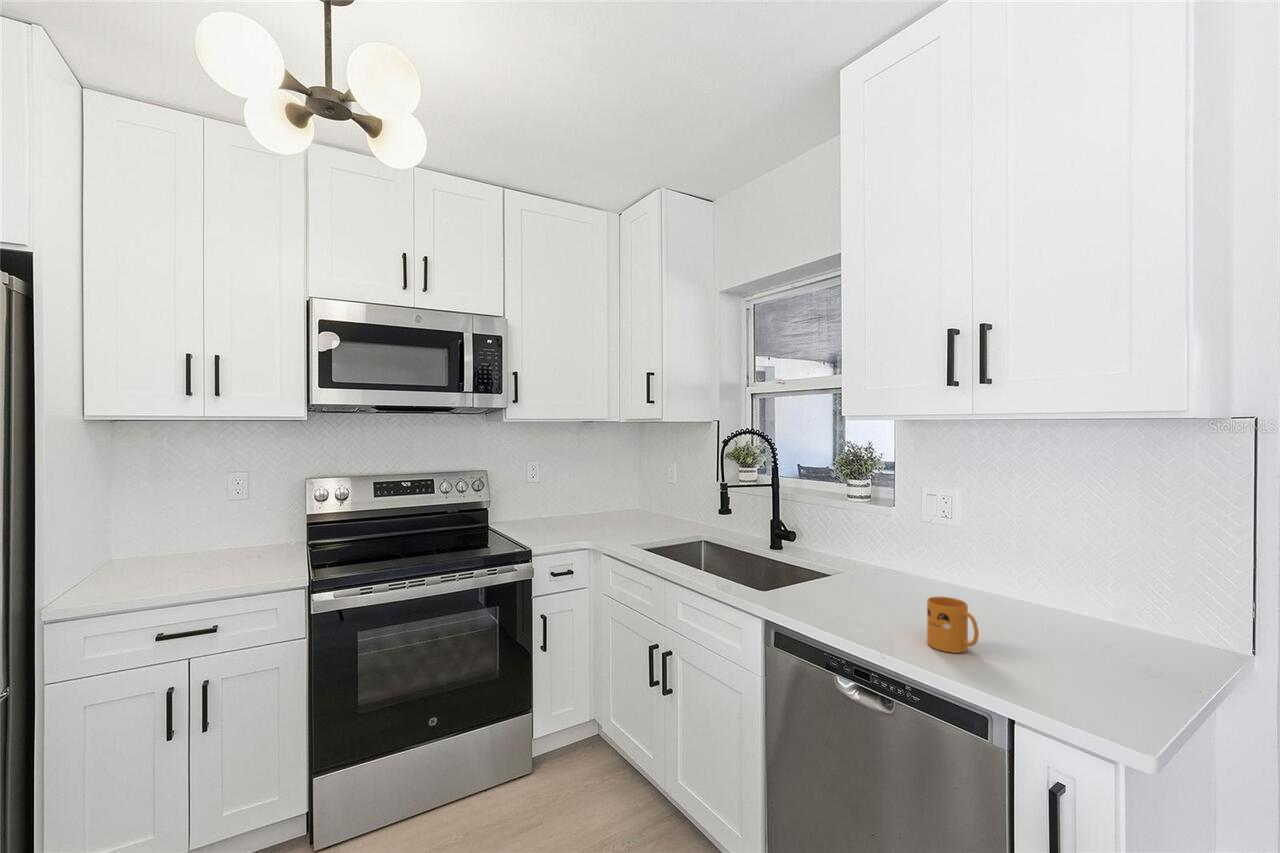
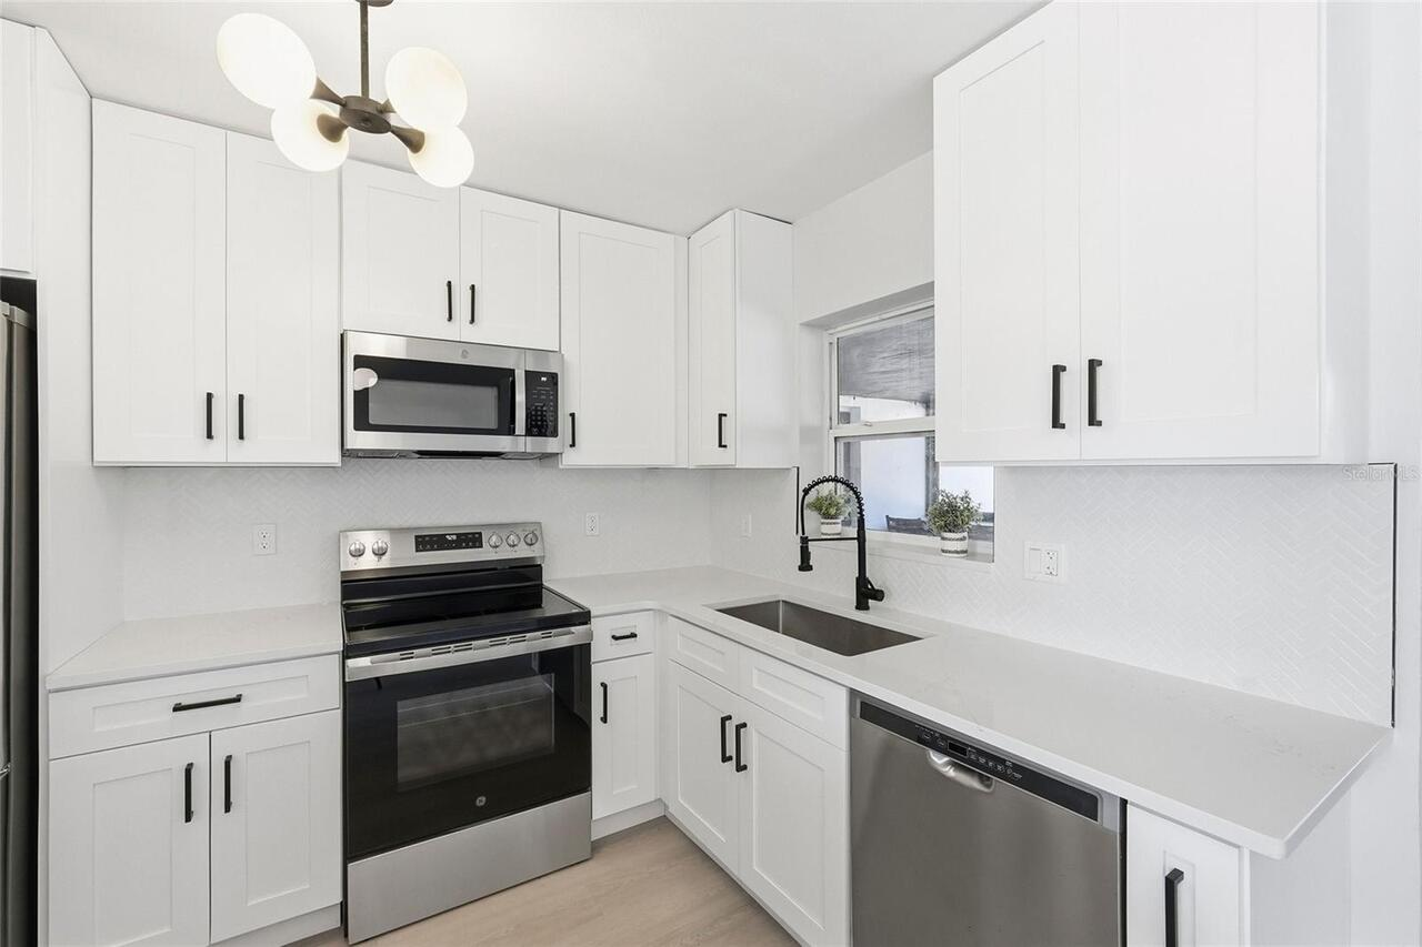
- mug (954, 626)
